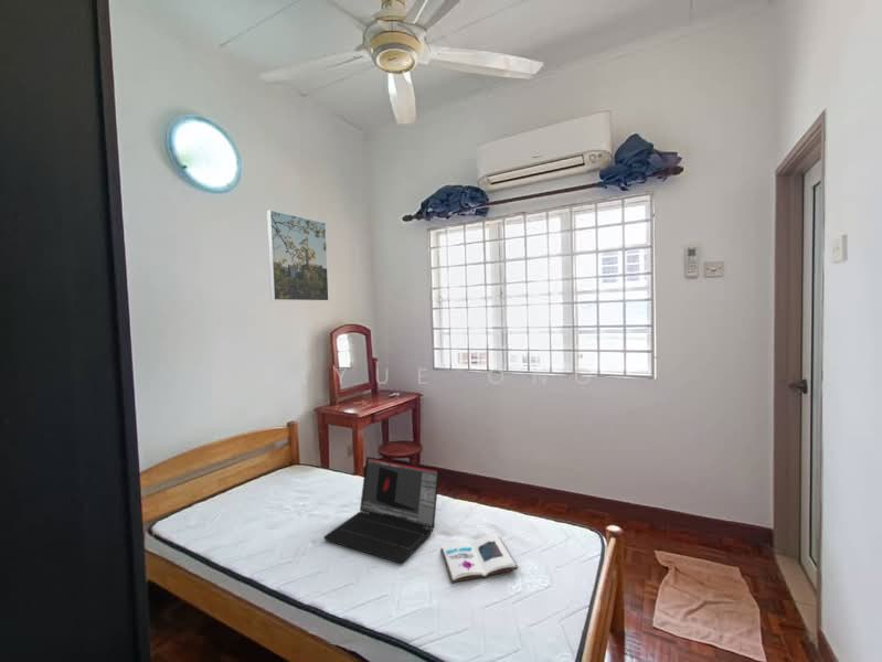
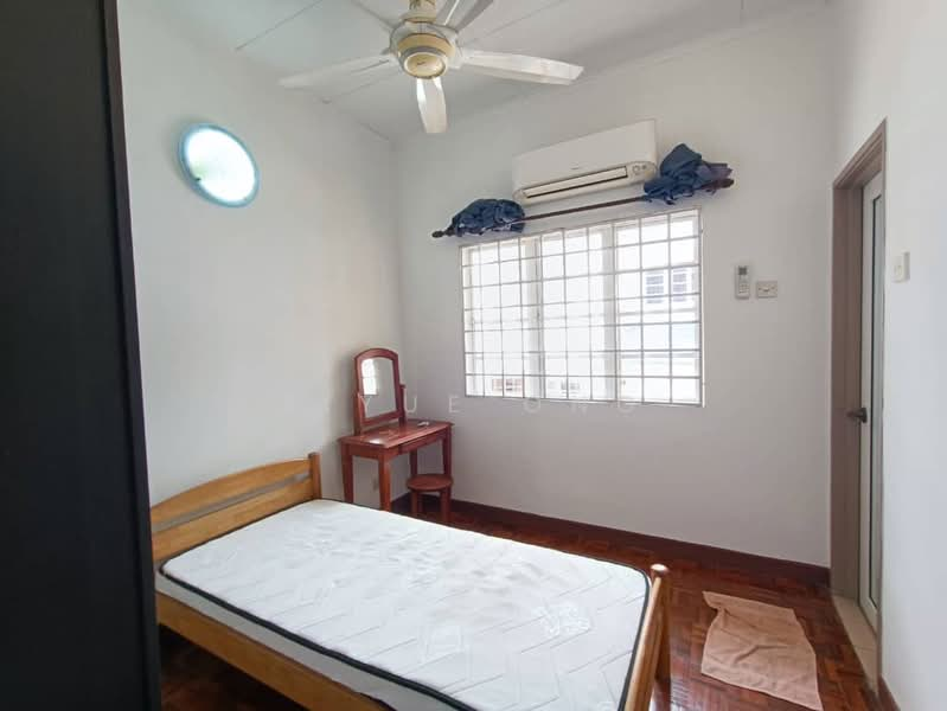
- laptop (382, 503)
- book (477, 555)
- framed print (299, 258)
